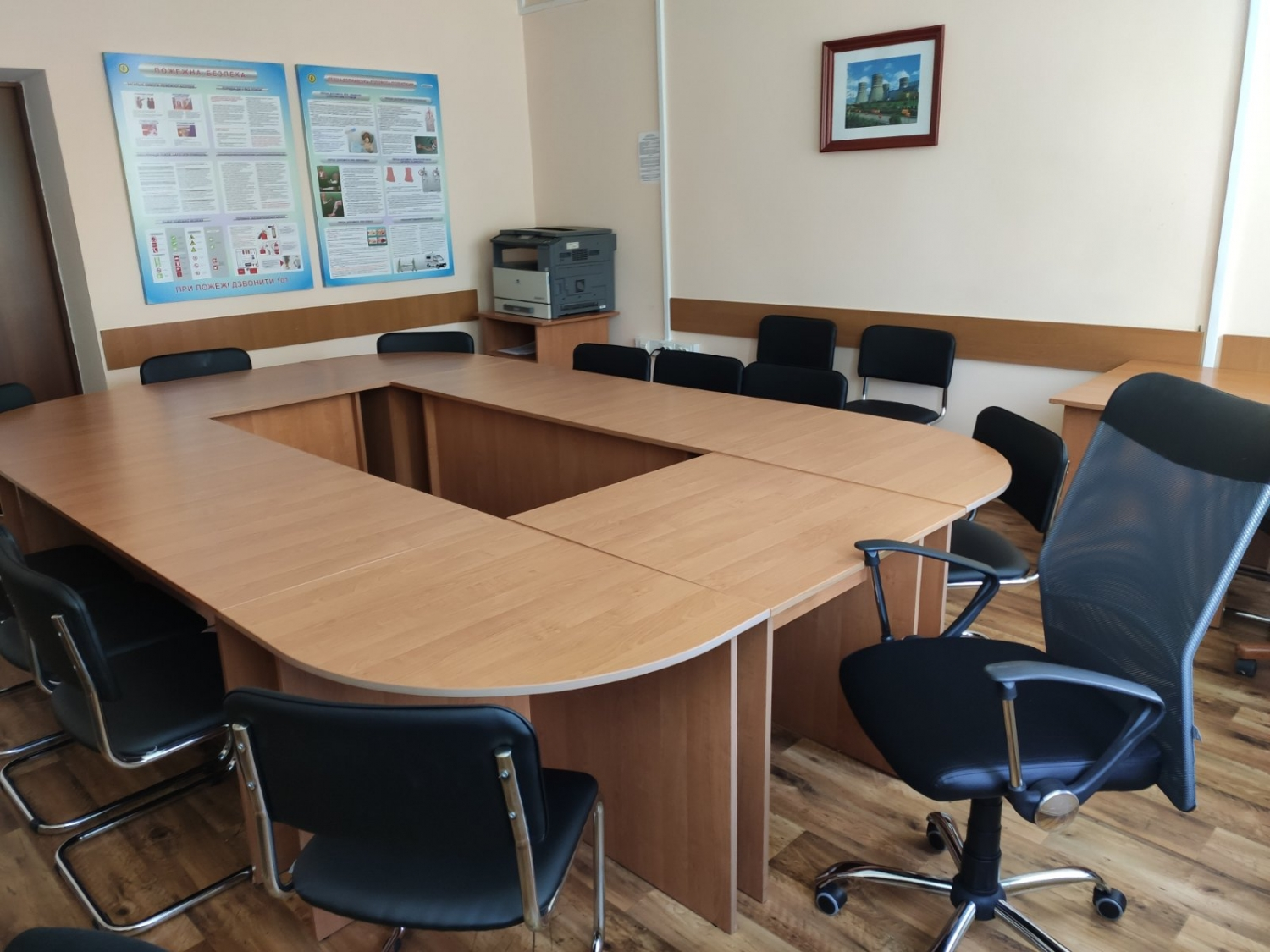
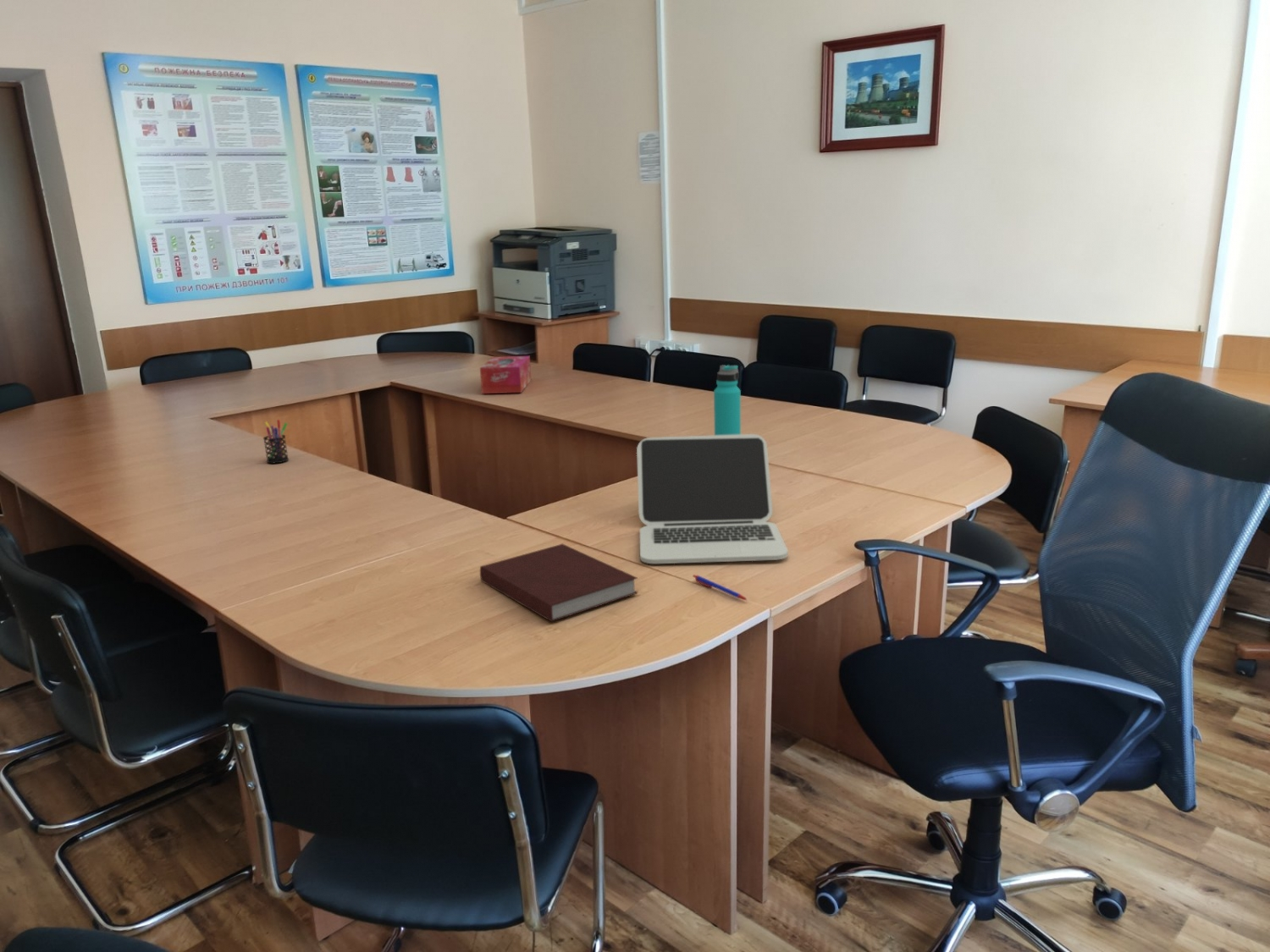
+ notebook (556, 579)
+ pen holder (277, 439)
+ water bottle (727, 410)
+ laptop (707, 494)
+ pen (720, 587)
+ tissue box (506, 374)
